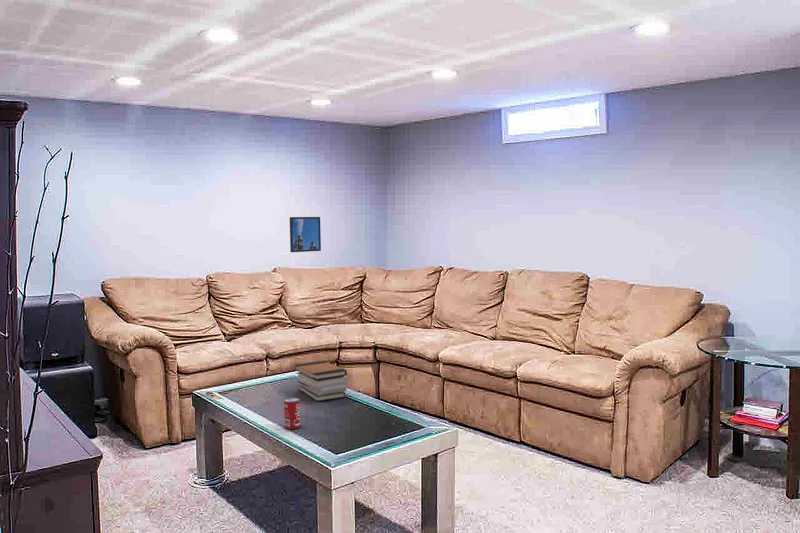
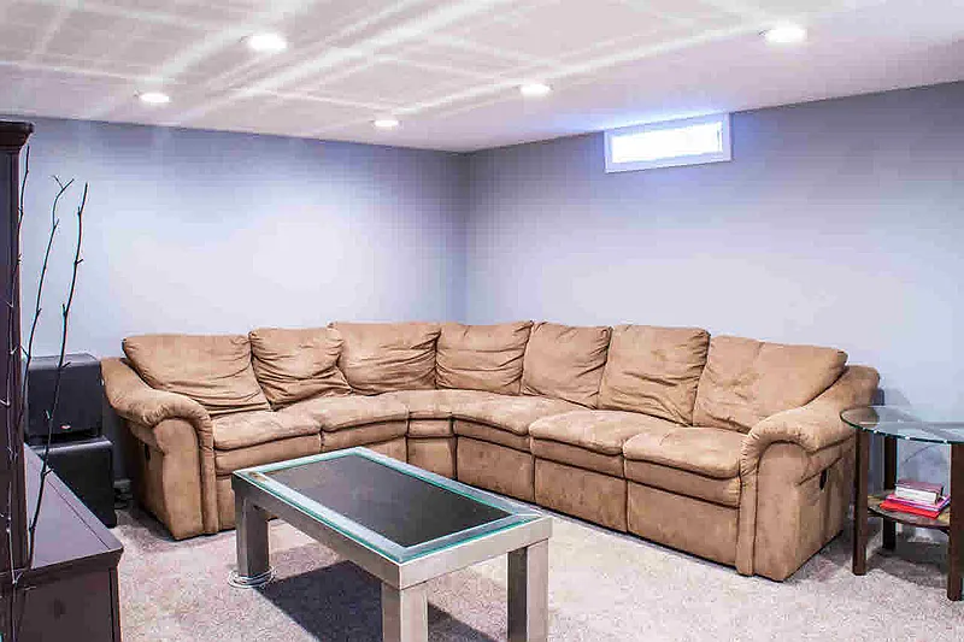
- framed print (305, 234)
- book stack (321, 380)
- beverage can (292, 413)
